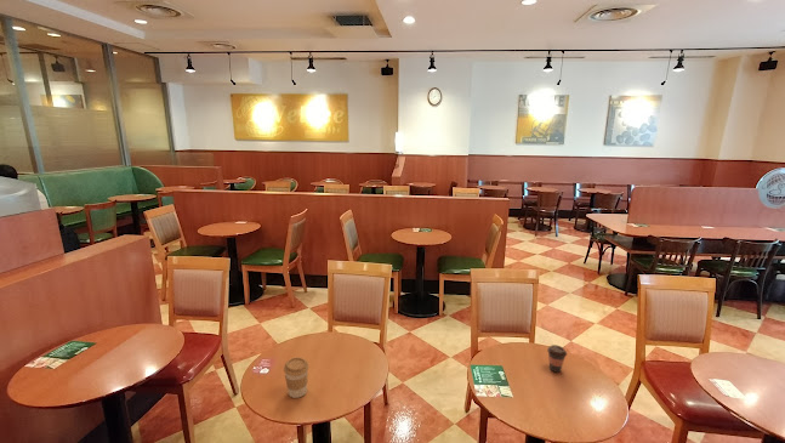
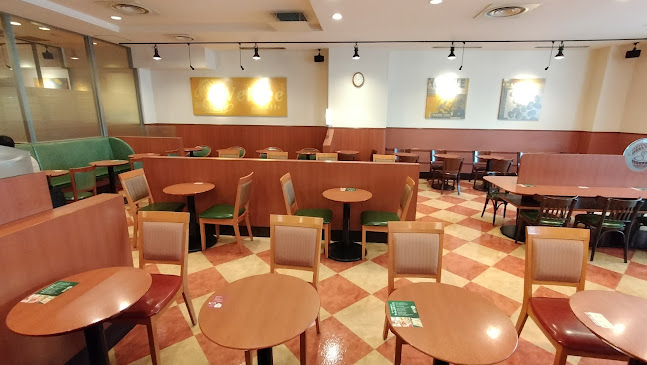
- coffee cup (296, 376)
- coffee cup (556, 358)
